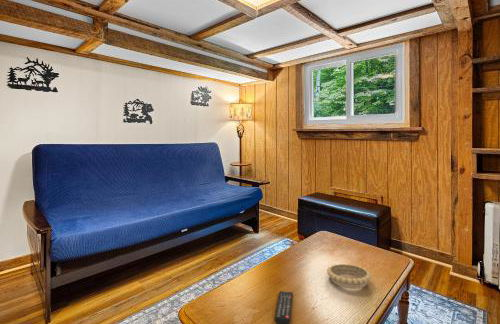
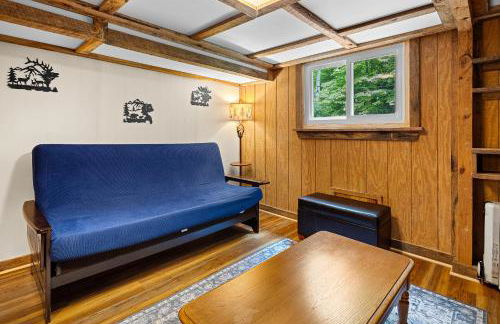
- decorative bowl (348, 273)
- remote control (284, 306)
